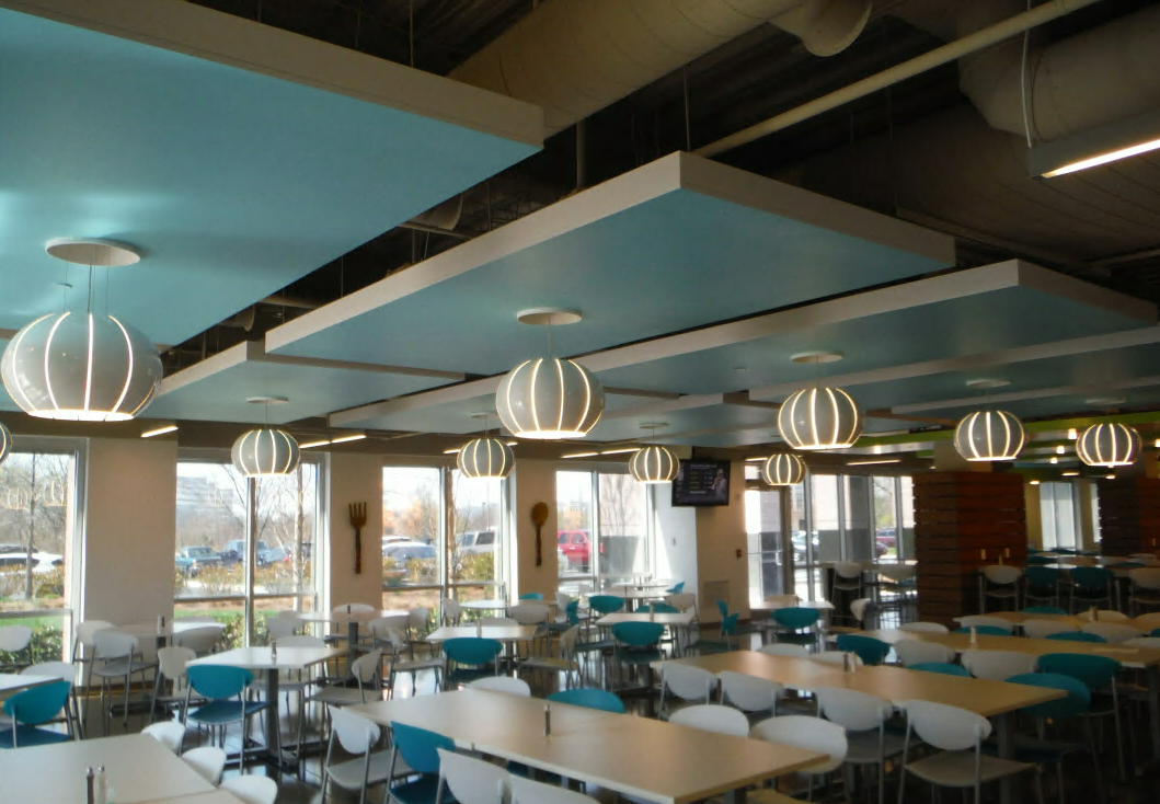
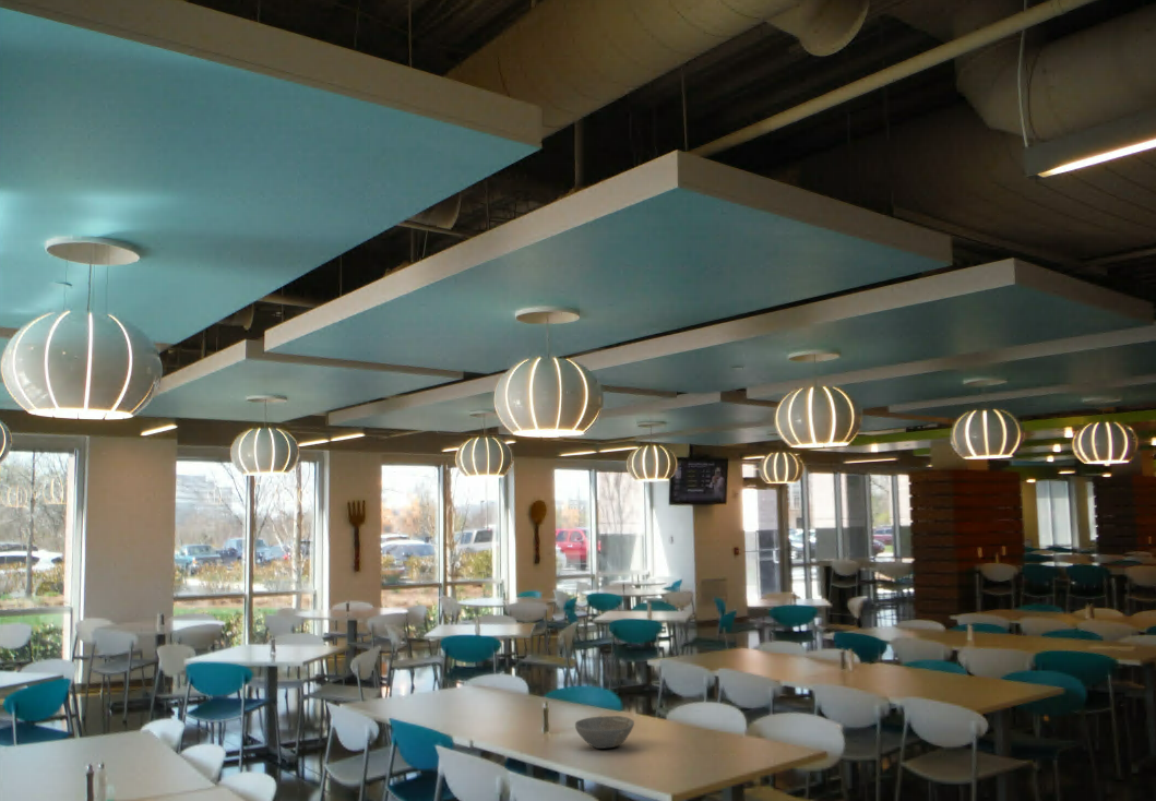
+ bowl (605, 734)
